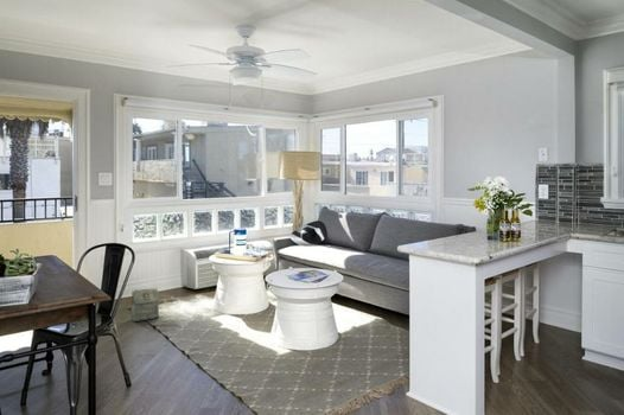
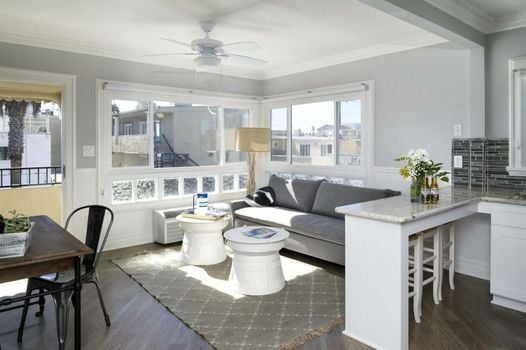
- bag (145, 304)
